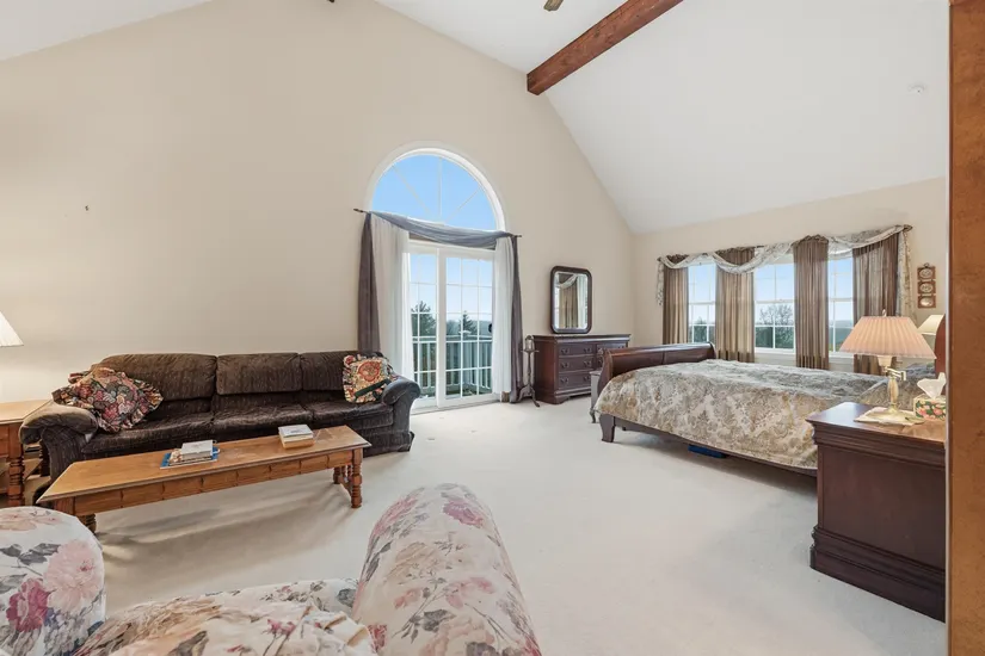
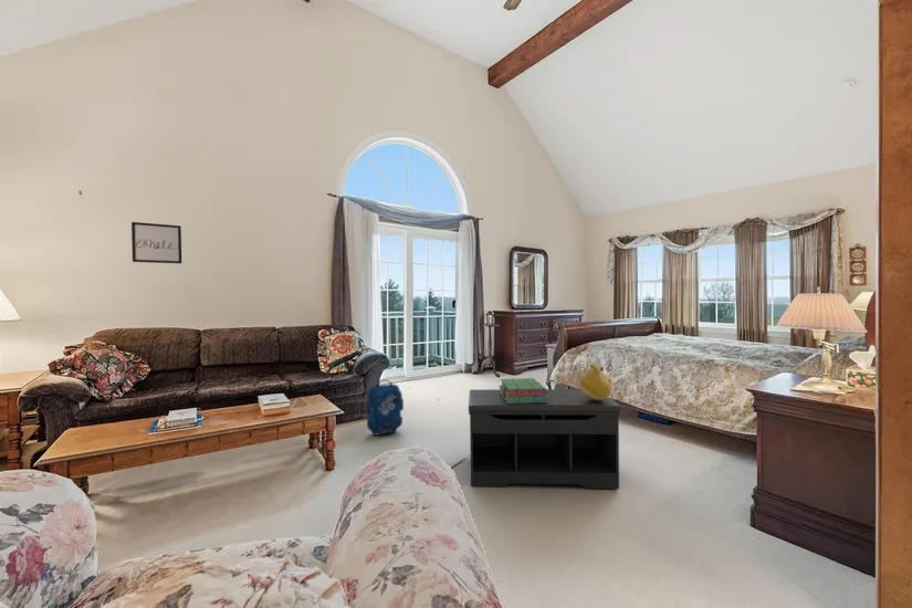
+ backpack (385, 407)
+ wall art (157, 243)
+ stack of books (522, 389)
+ plush toy (595, 381)
+ bench (538, 433)
